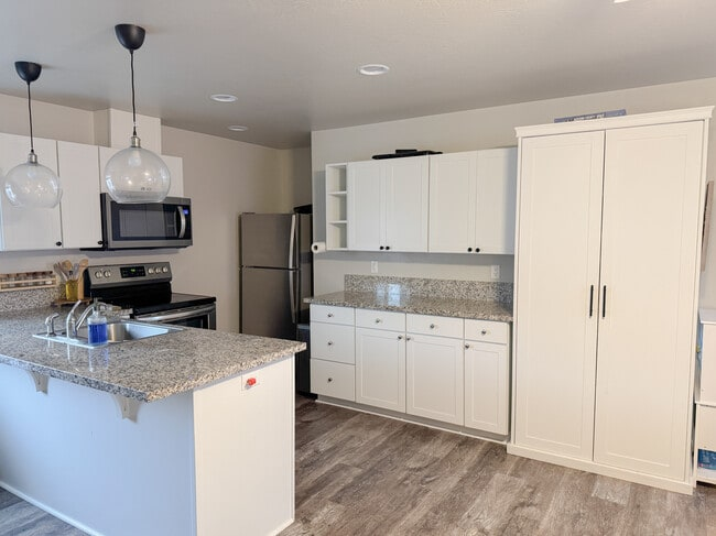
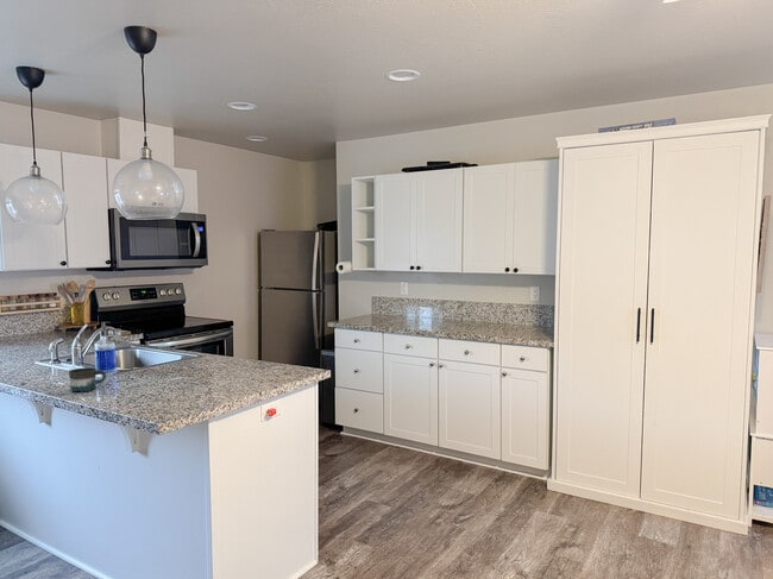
+ mug (86, 379)
